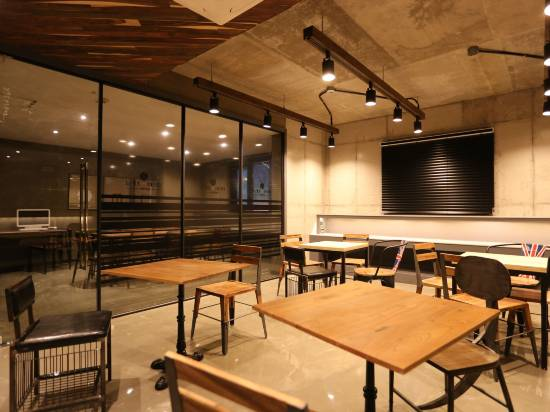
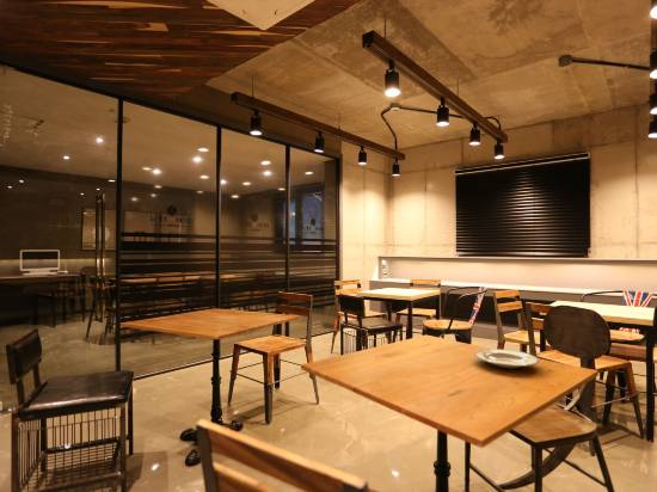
+ plate (505, 359)
